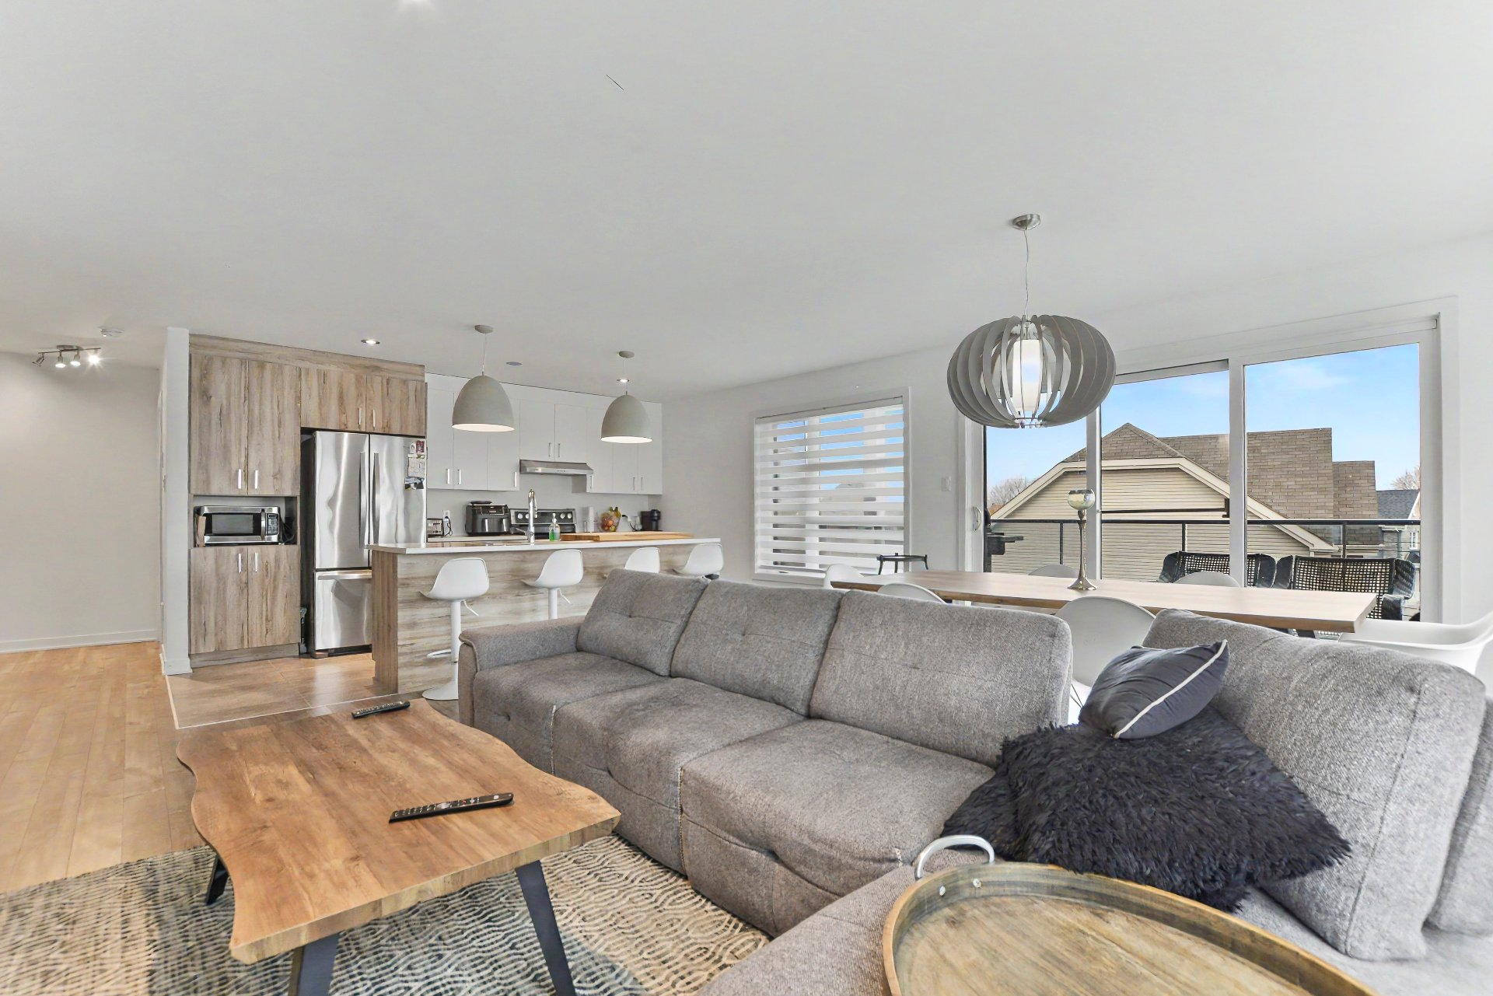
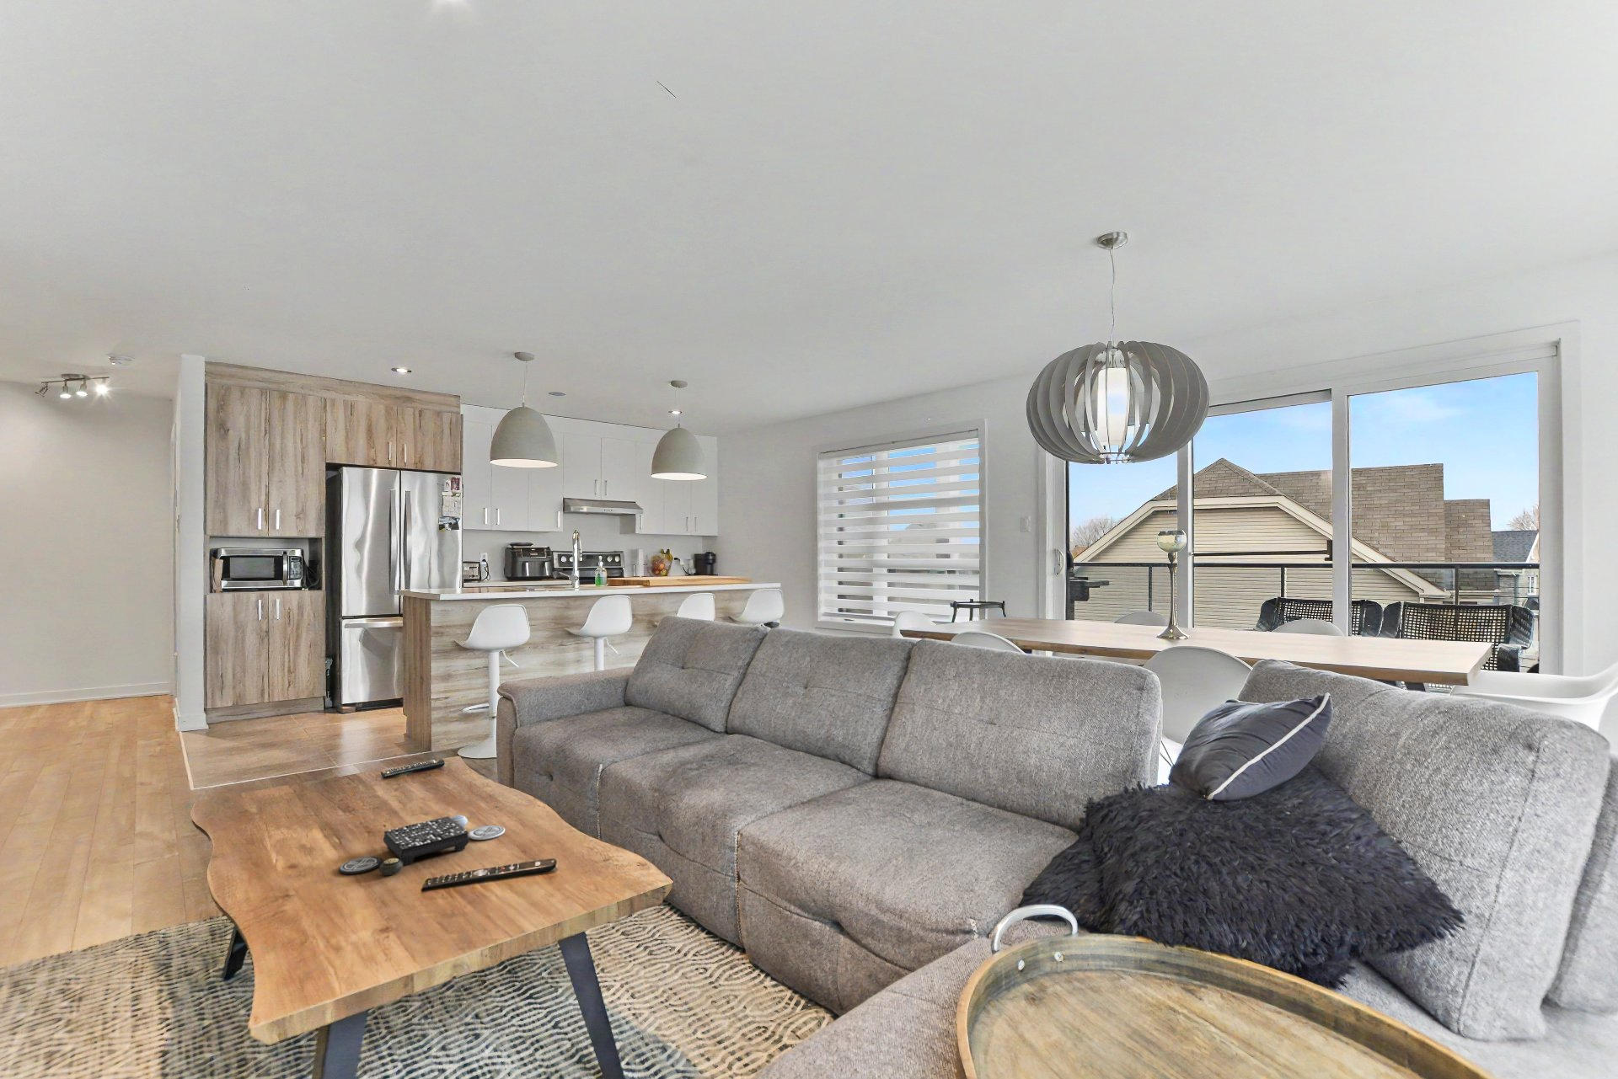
+ board game (426, 839)
